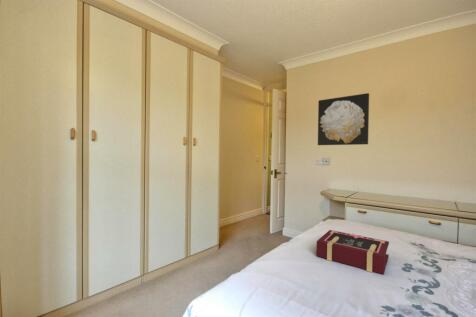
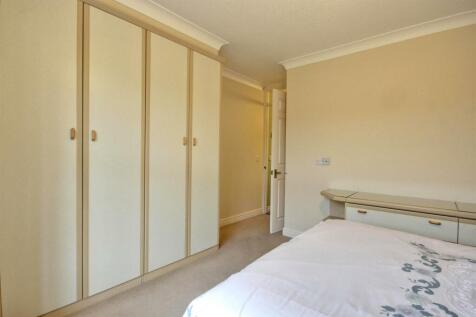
- wall art (341, 121)
- book (352, 248)
